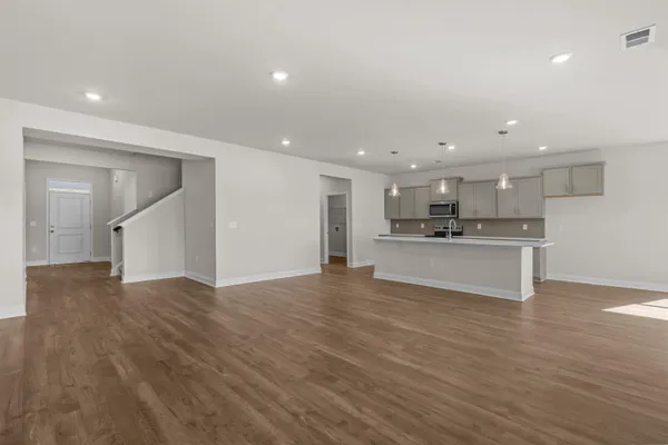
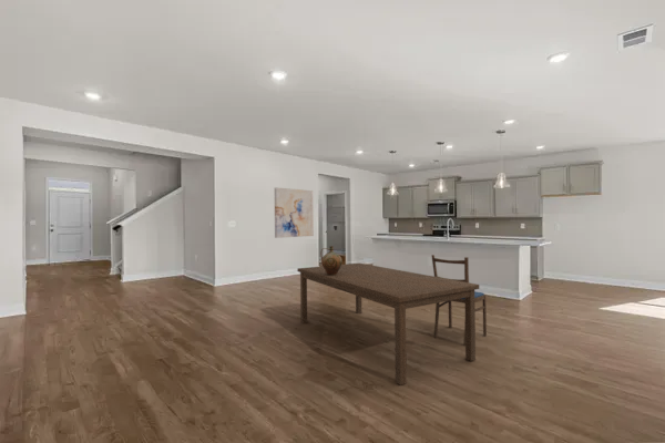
+ dining table (376, 301)
+ wall art (294, 213)
+ dining chair (461, 298)
+ ceramic jug (331, 259)
